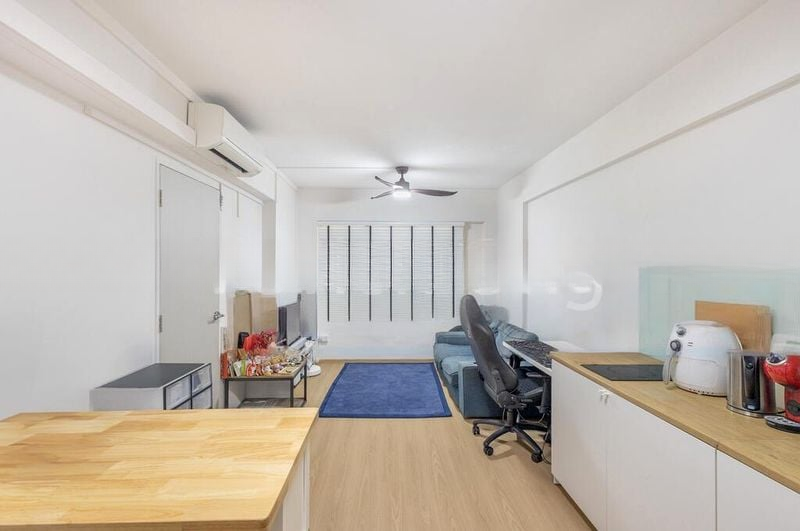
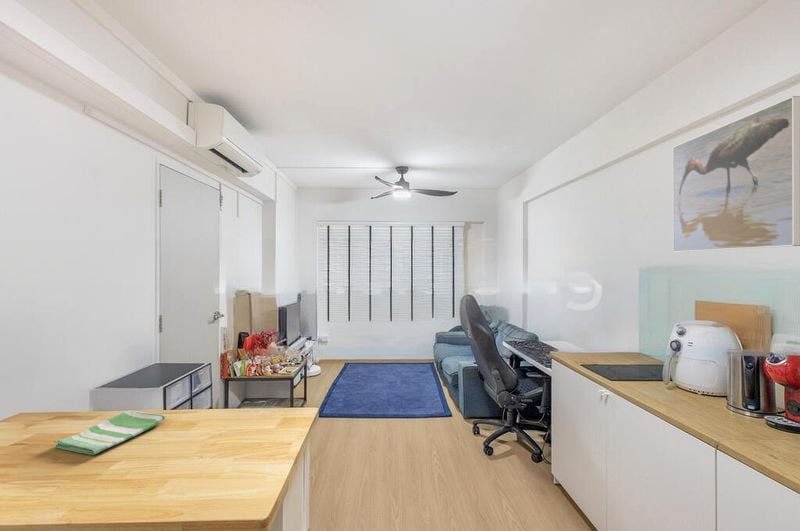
+ dish towel (114, 429)
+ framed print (725, 187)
